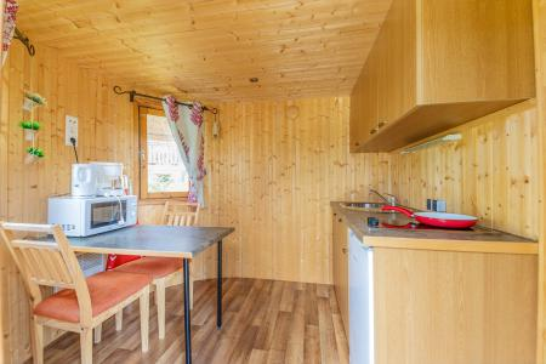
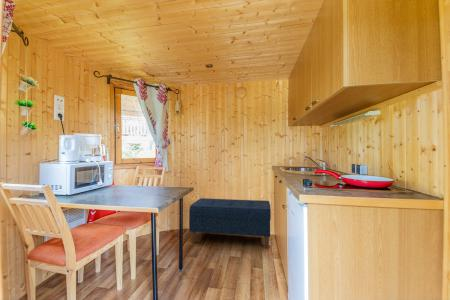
+ bench (231, 221)
